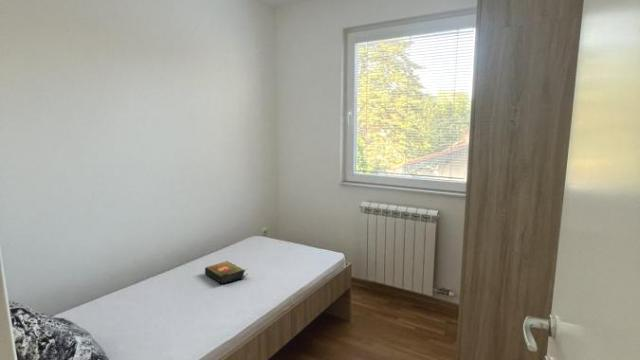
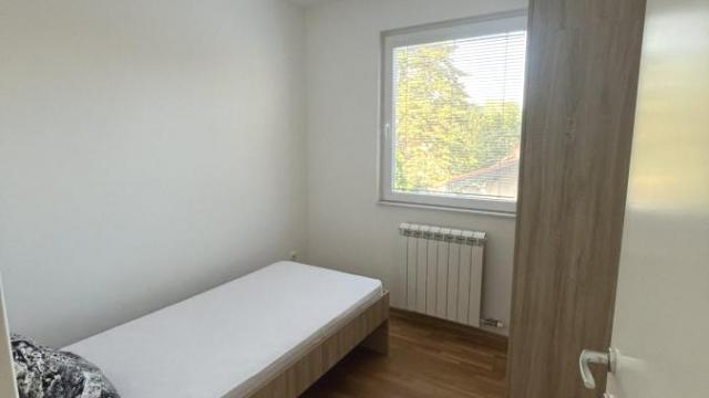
- book (225, 272)
